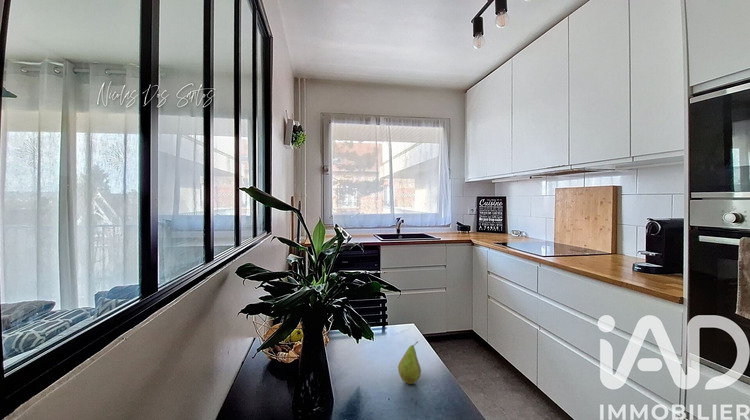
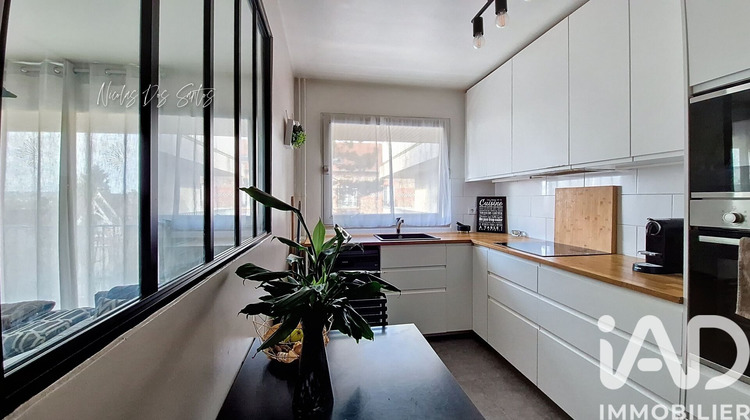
- fruit (409, 360)
